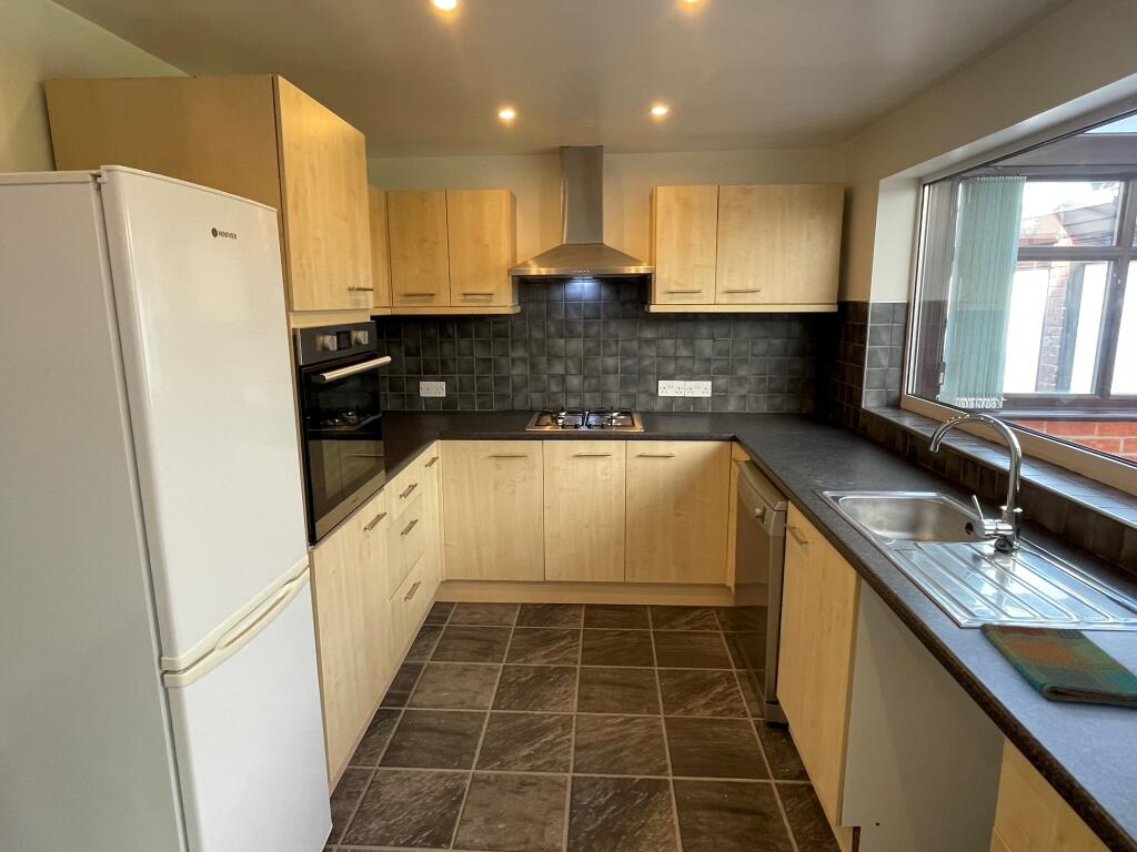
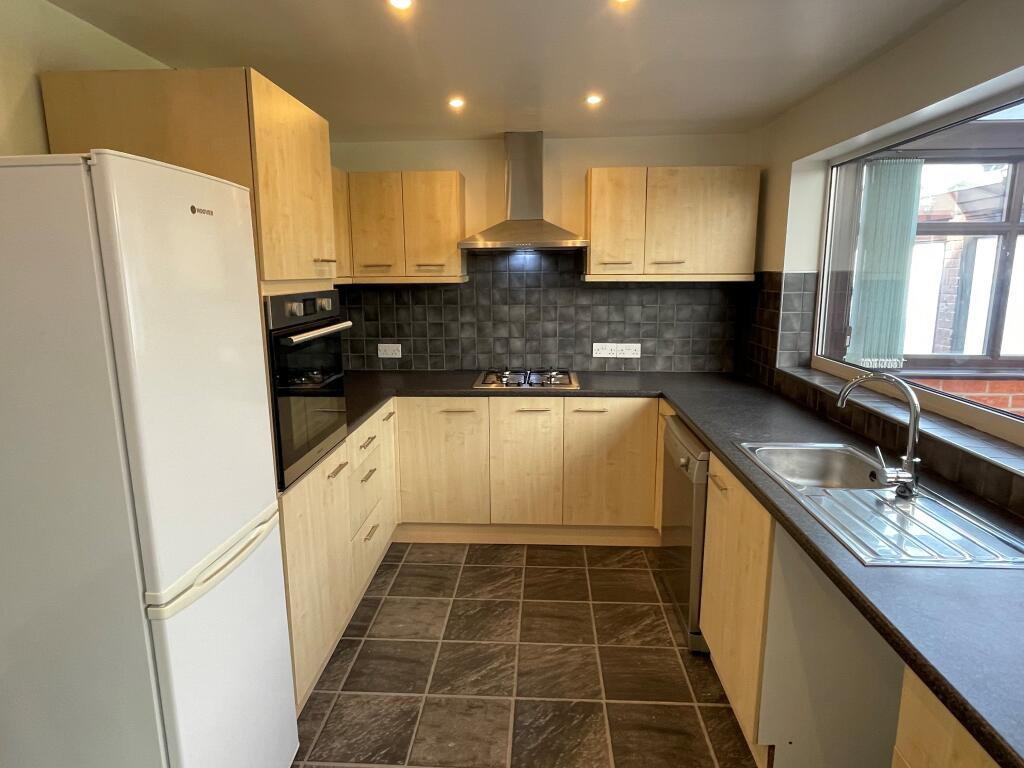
- dish towel (1061, 659)
